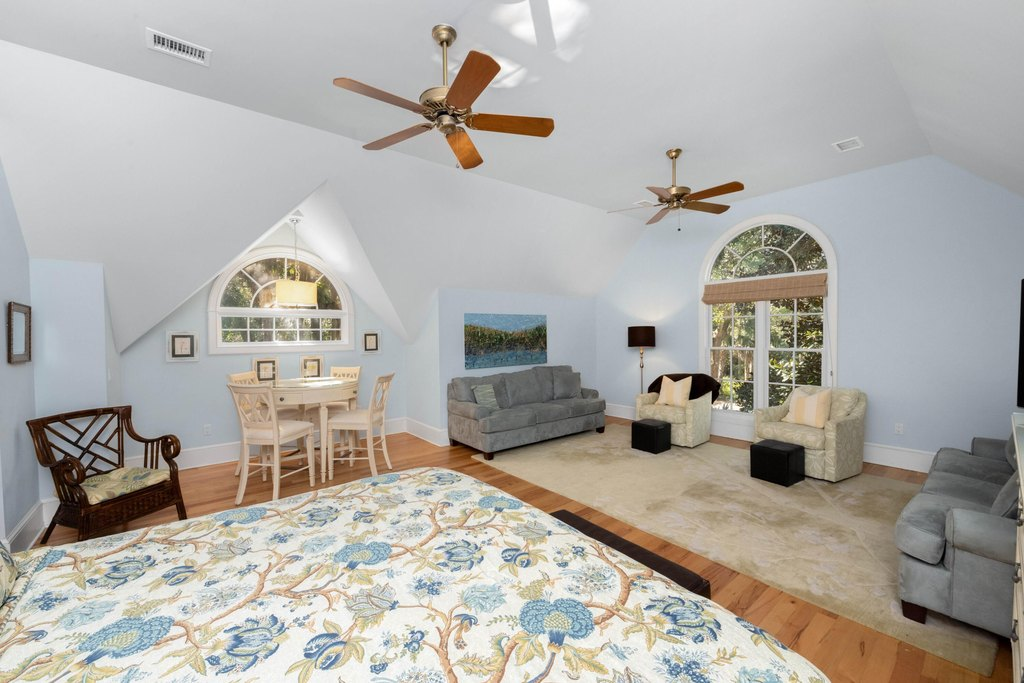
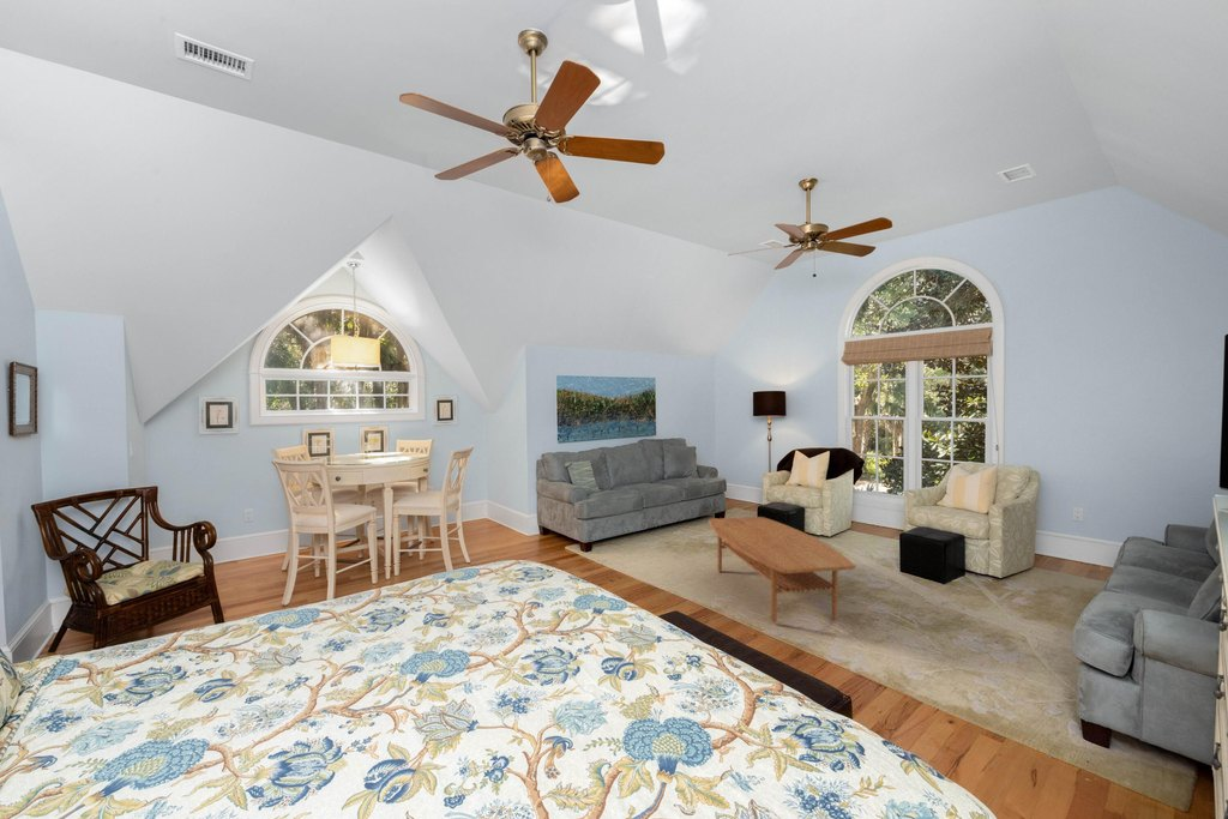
+ coffee table (770, 565)
